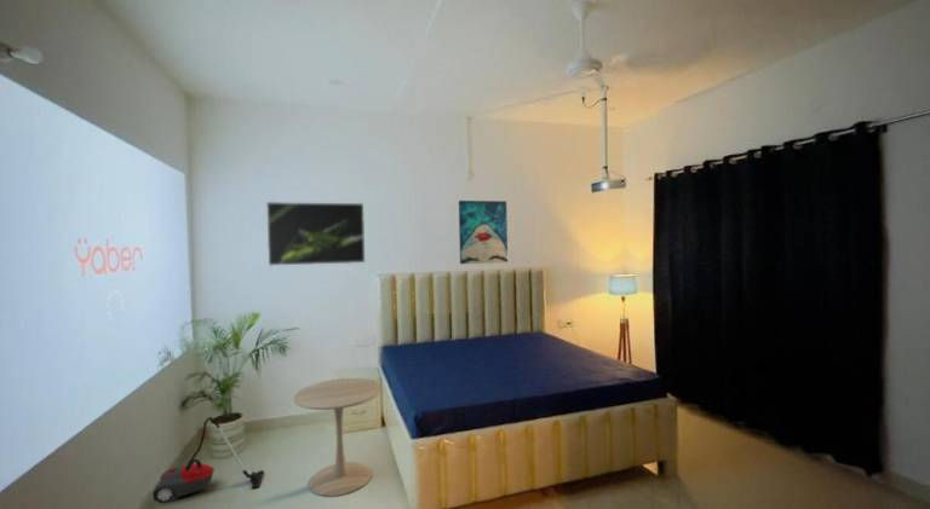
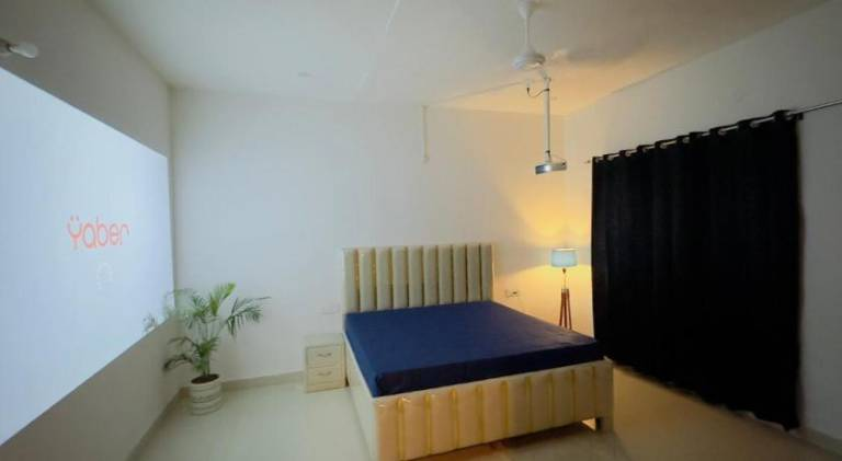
- wall art (483, 232)
- vacuum cleaner (199, 450)
- side table (339, 434)
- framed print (317, 233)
